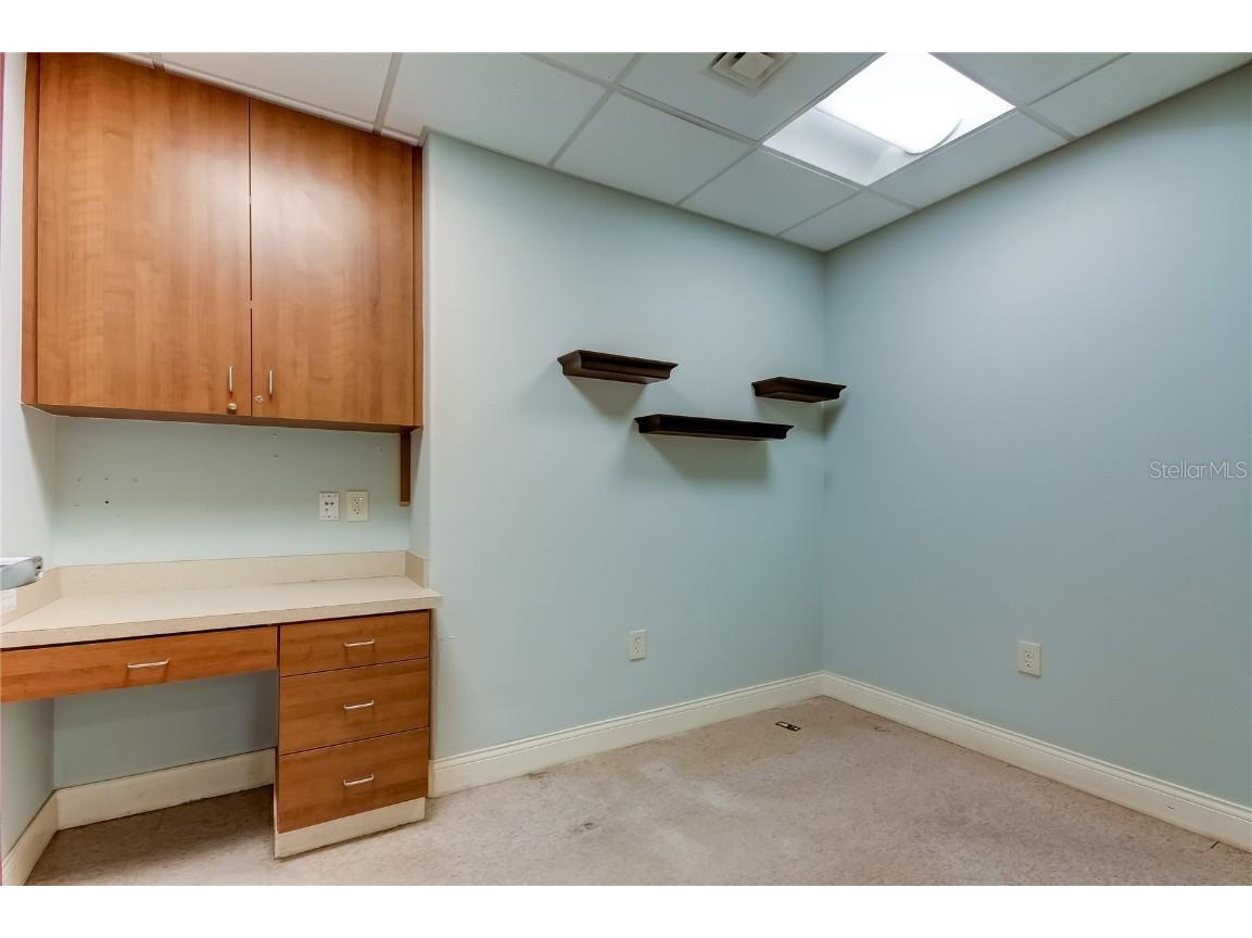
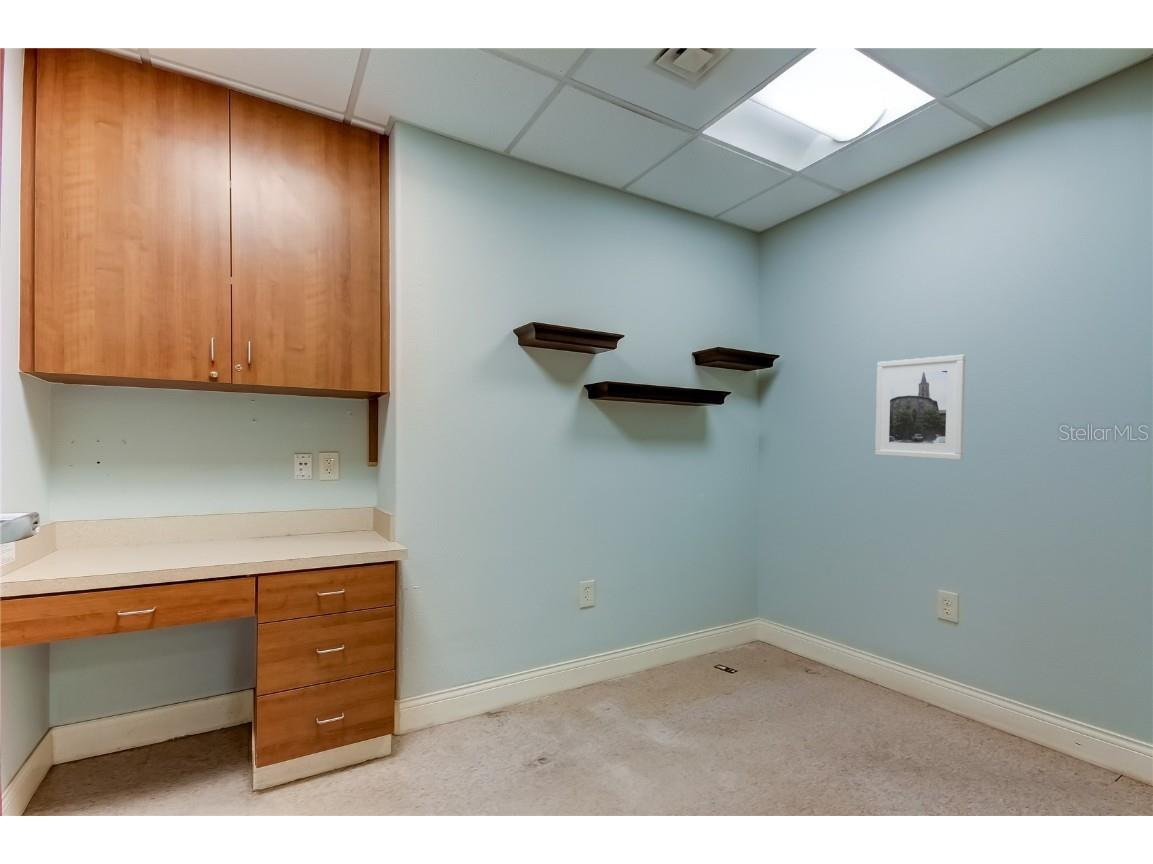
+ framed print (917, 408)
